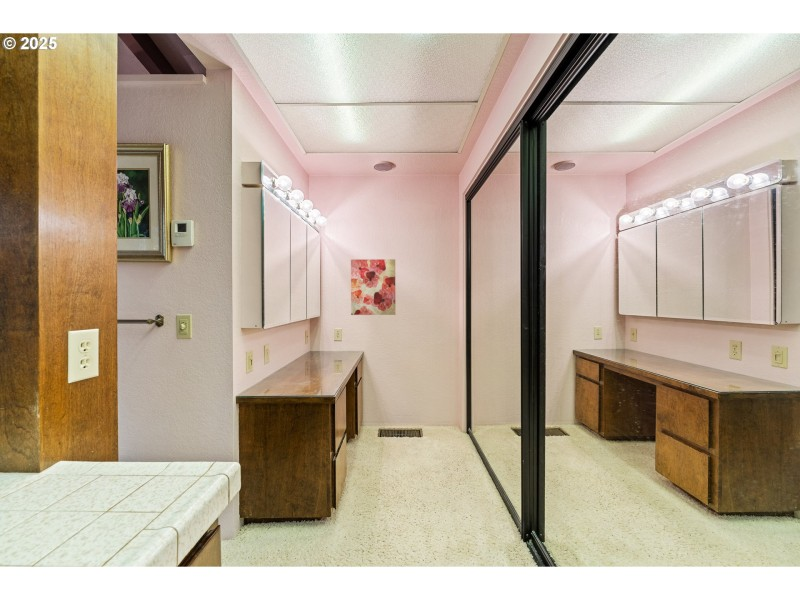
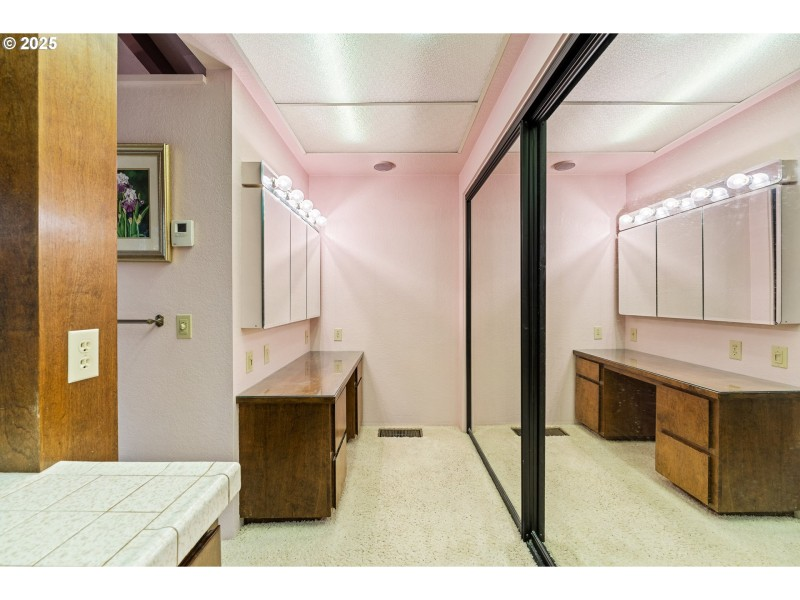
- wall art (373, 287)
